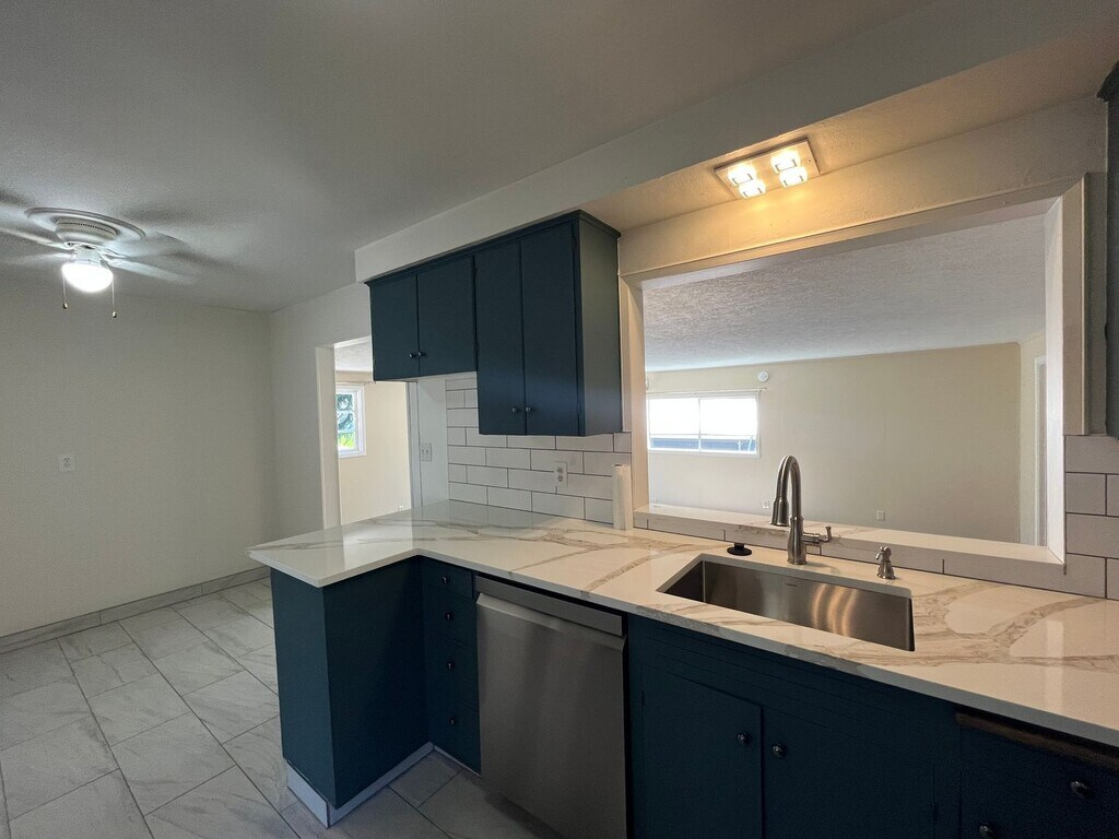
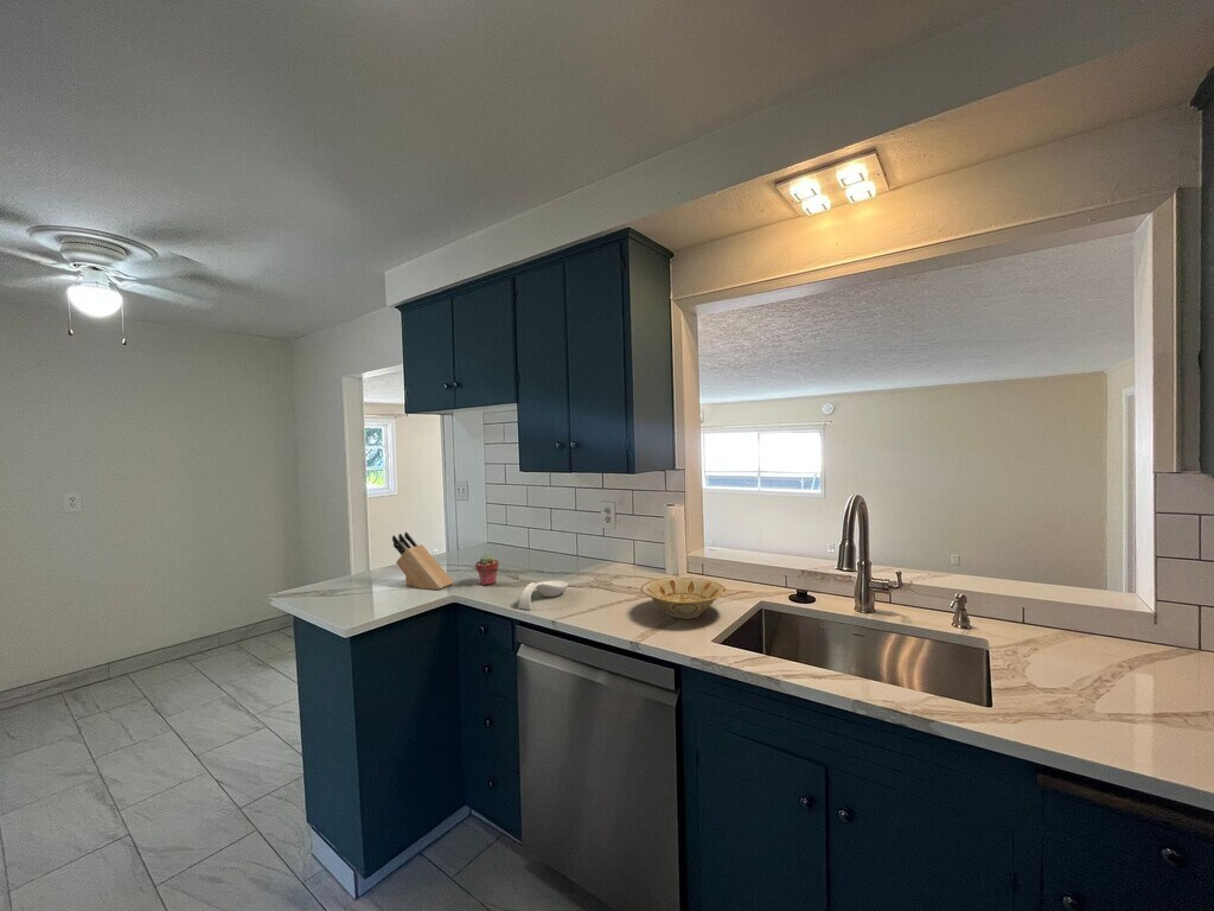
+ knife block (420, 559)
+ bowl (683, 600)
+ spoon rest (543, 588)
+ potted succulent (487, 567)
